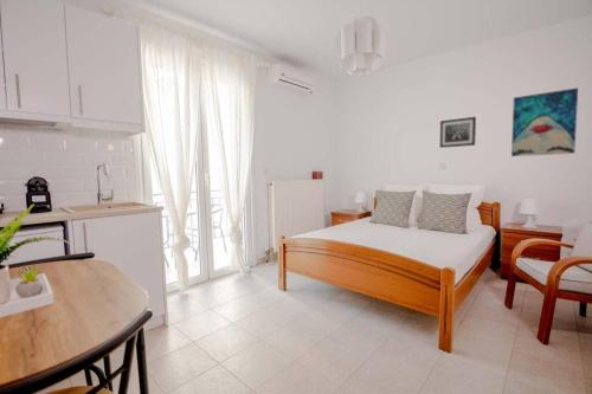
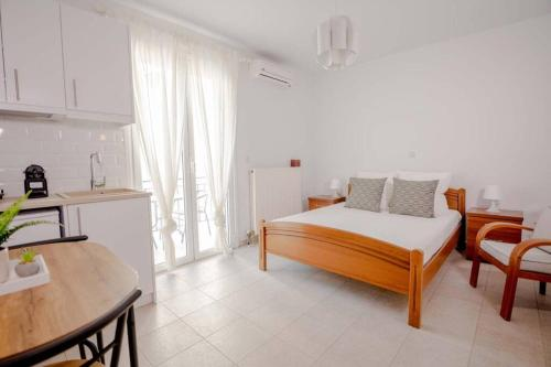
- wall art (457, 133)
- wall art (542, 124)
